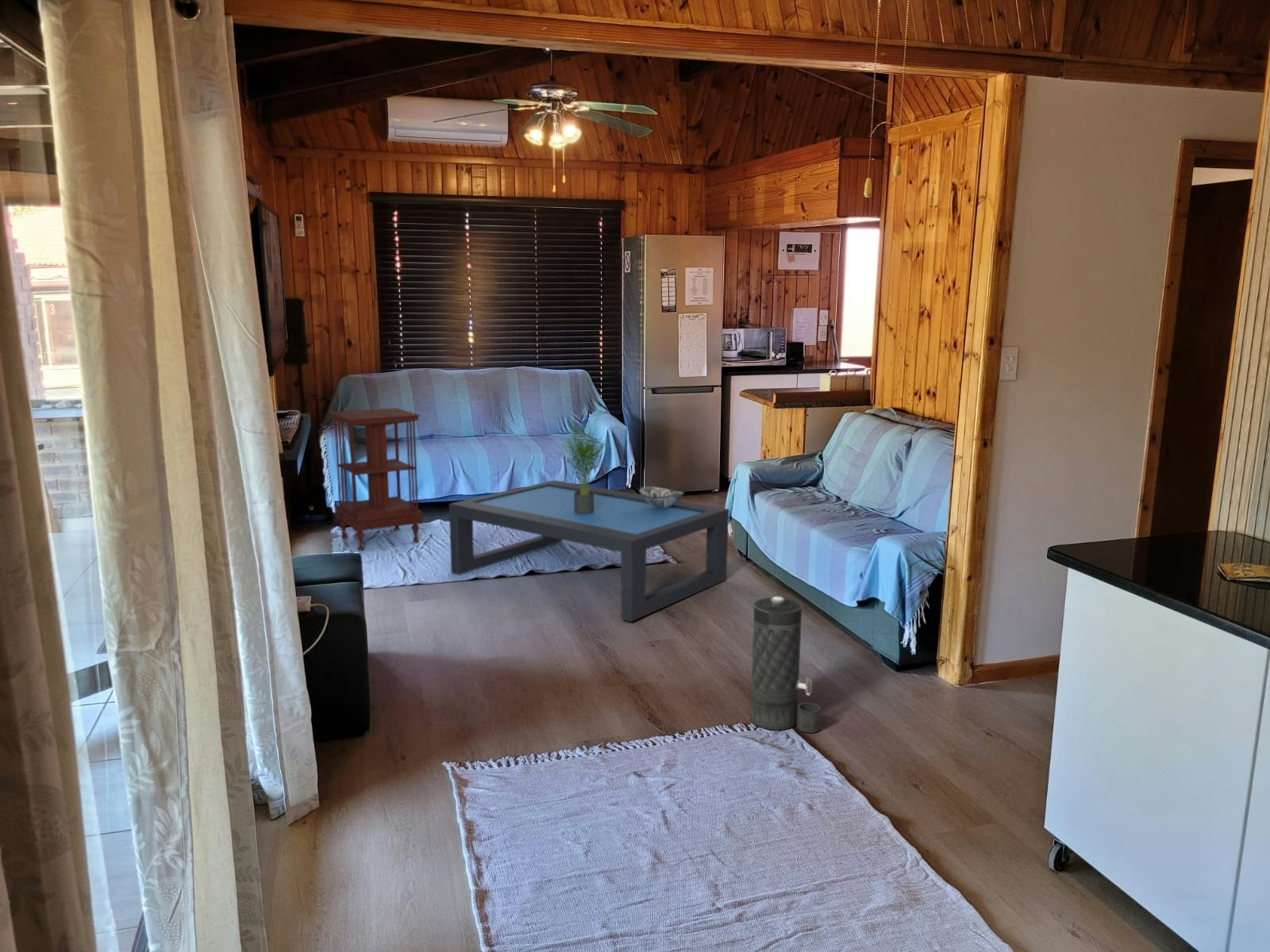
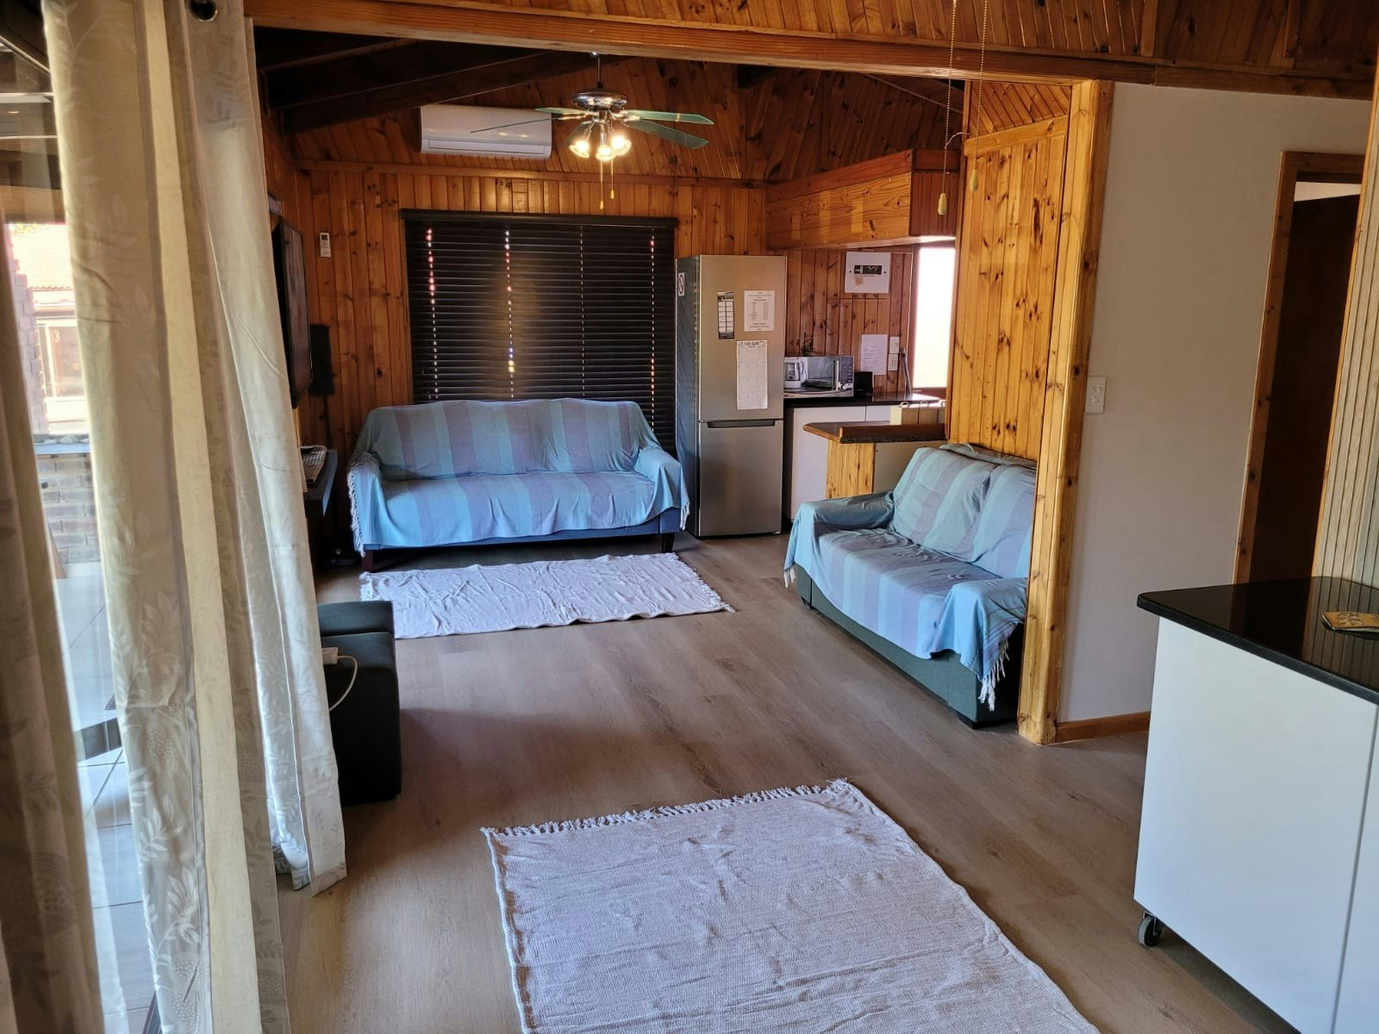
- side table (376, 477)
- coffee table (587, 541)
- canister (784, 661)
- decorative bowl (661, 497)
- potted plant (579, 461)
